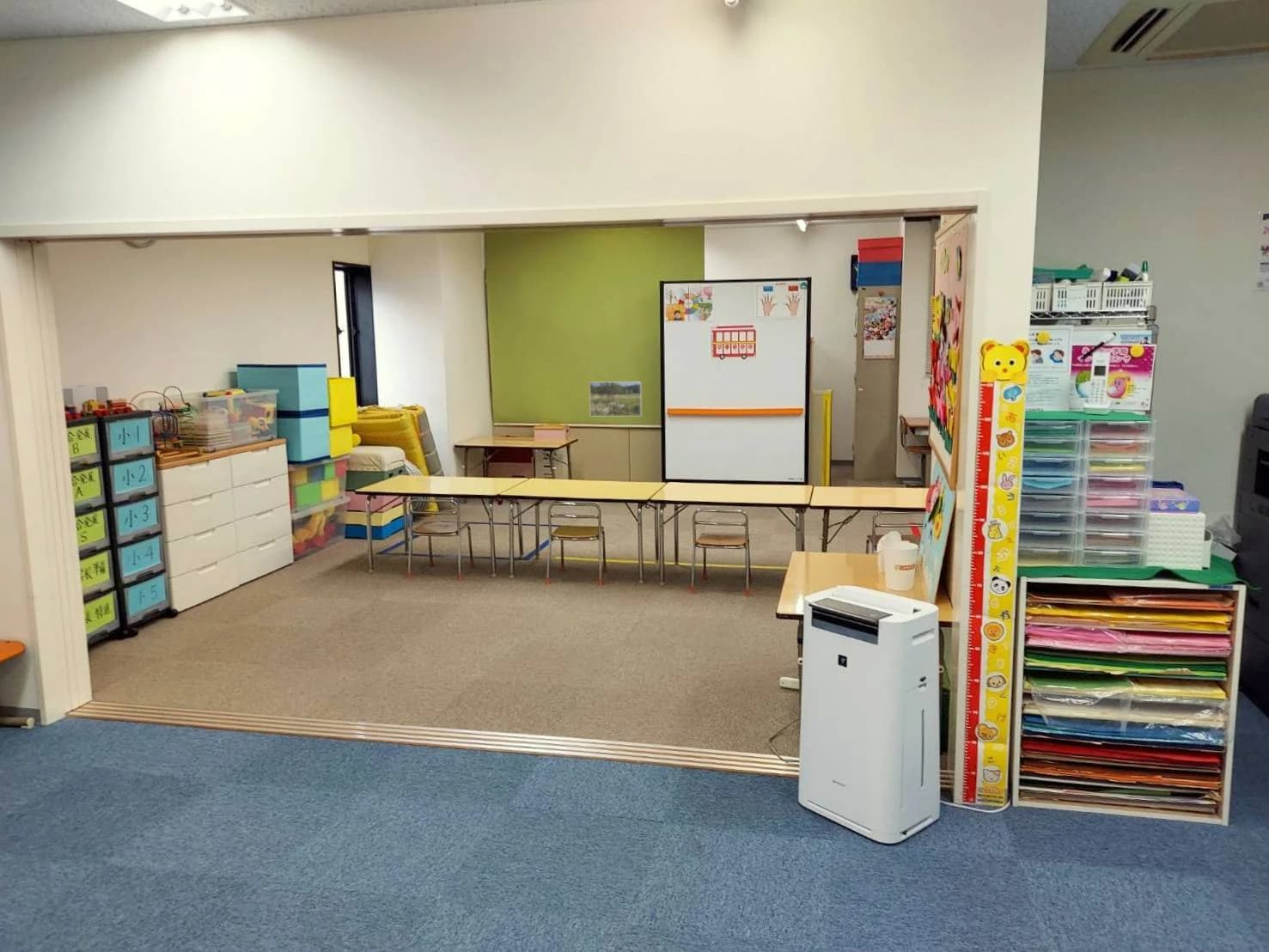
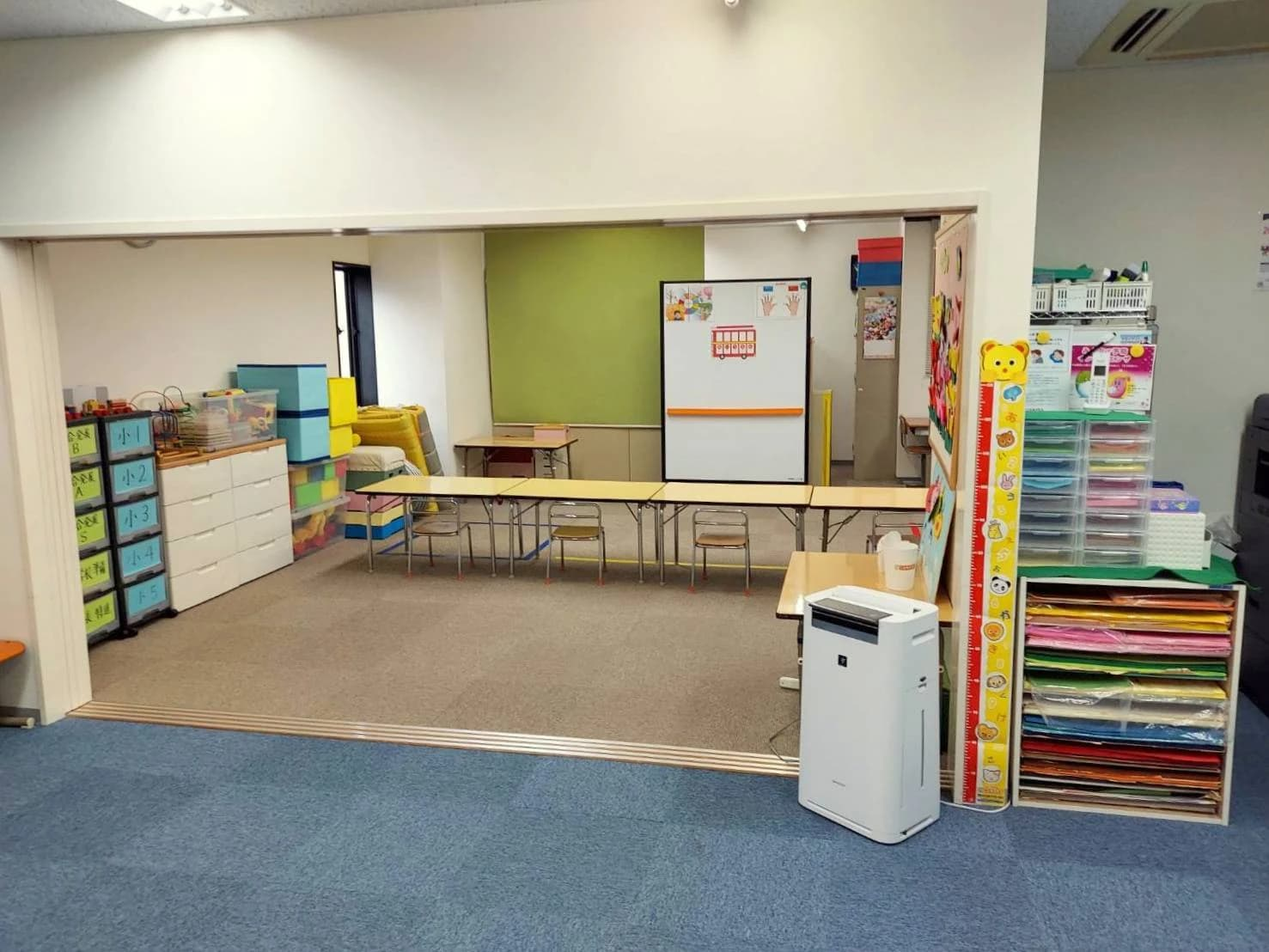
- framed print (615, 399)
